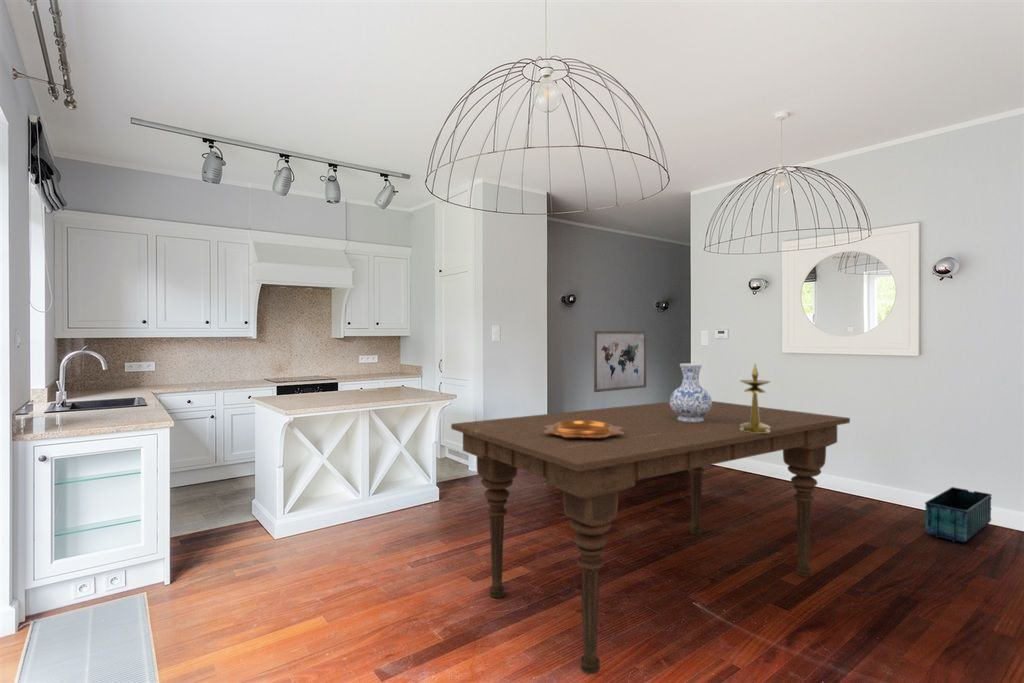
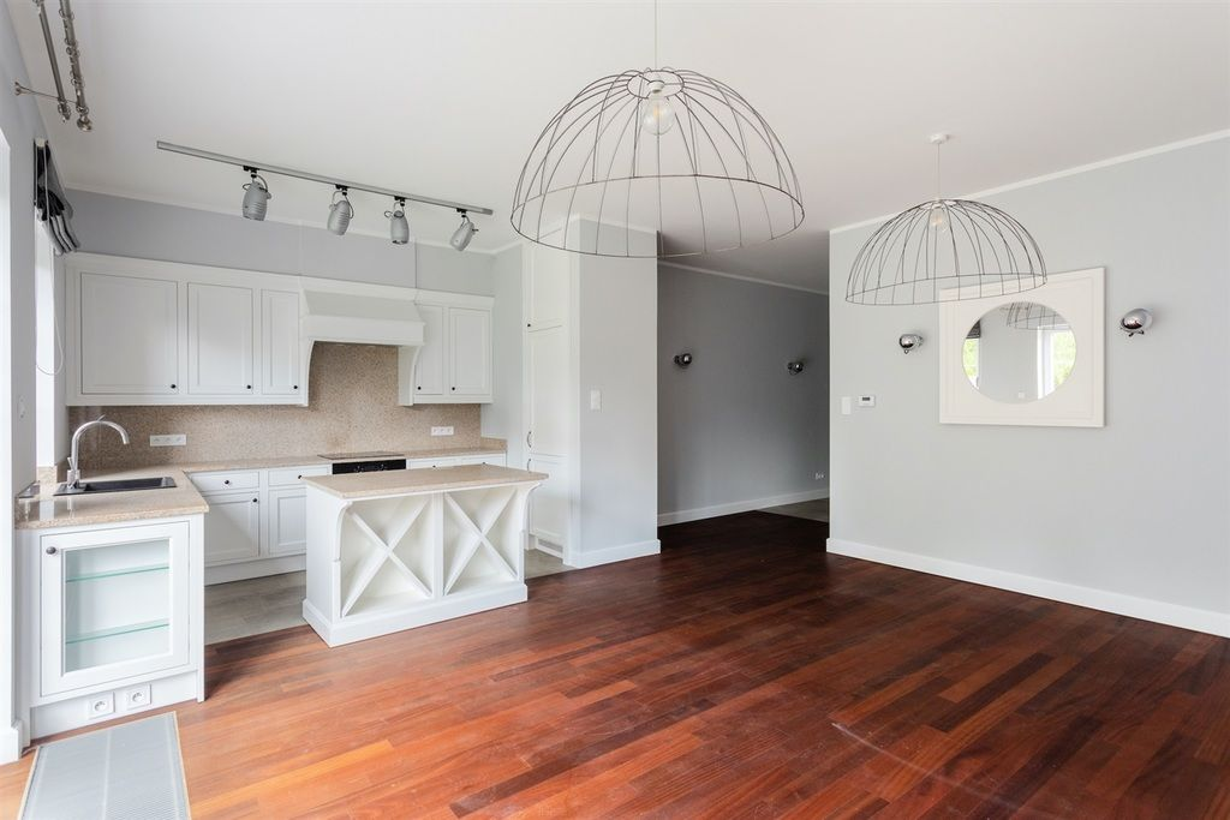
- wall art (621, 360)
- dining table (649, 477)
- candlestick (754, 396)
- vase (690, 391)
- decorative bowl (583, 429)
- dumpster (958, 514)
